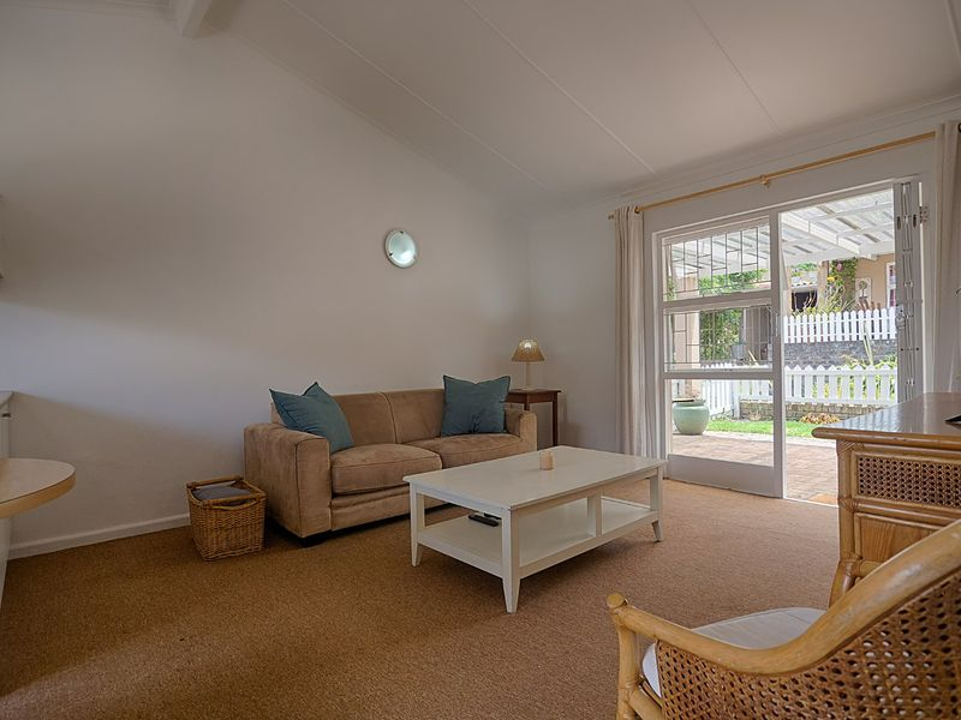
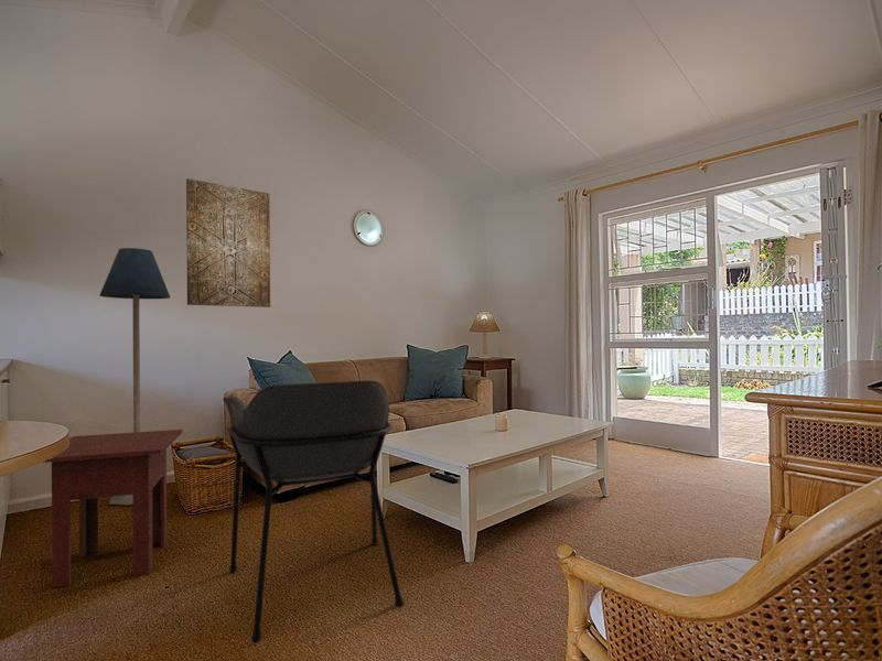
+ wall art (229, 246)
+ armchair (315, 478)
+ side table (114, 496)
+ floor lamp (136, 372)
